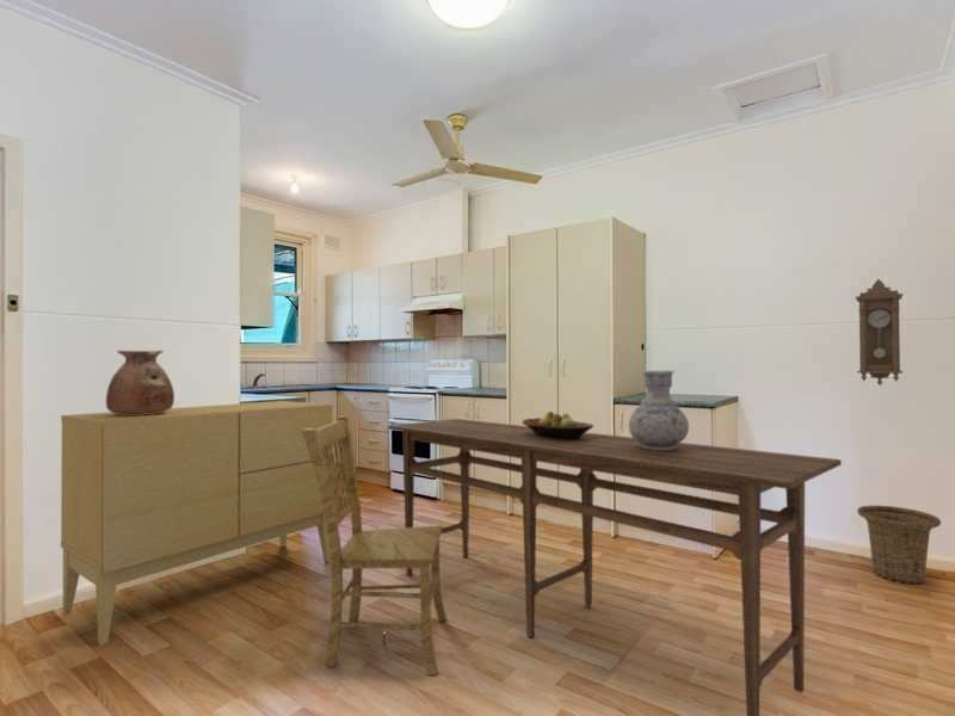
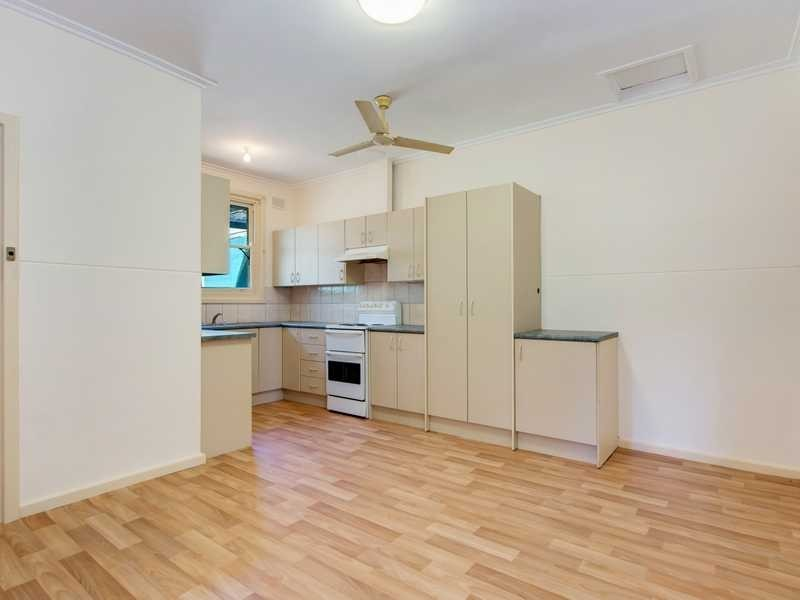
- fruit bowl (556, 422)
- vase (141, 381)
- vase (658, 408)
- dining table (562, 508)
- sideboard (212, 496)
- dining chair (381, 532)
- basket (898, 544)
- pendulum clock (879, 332)
